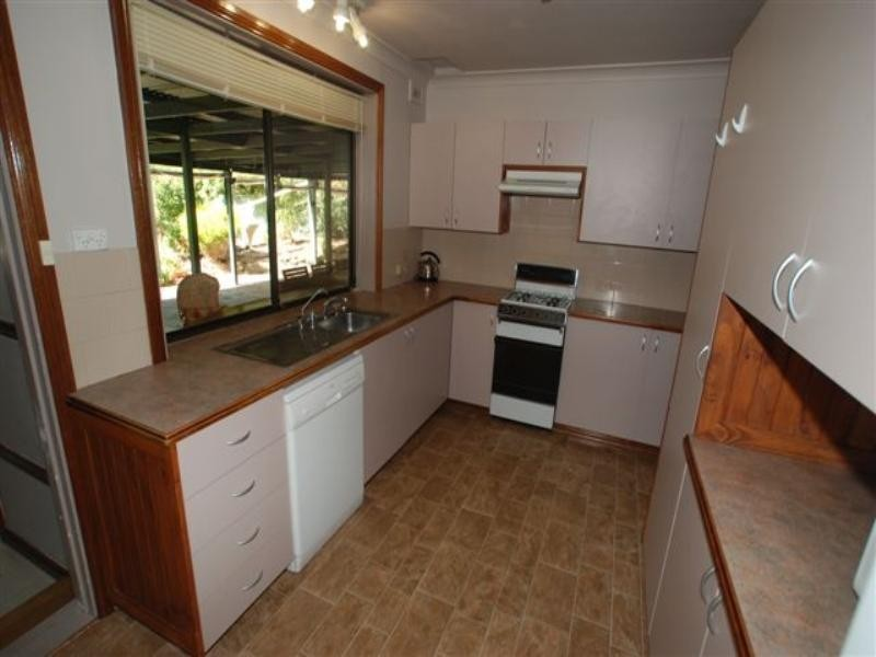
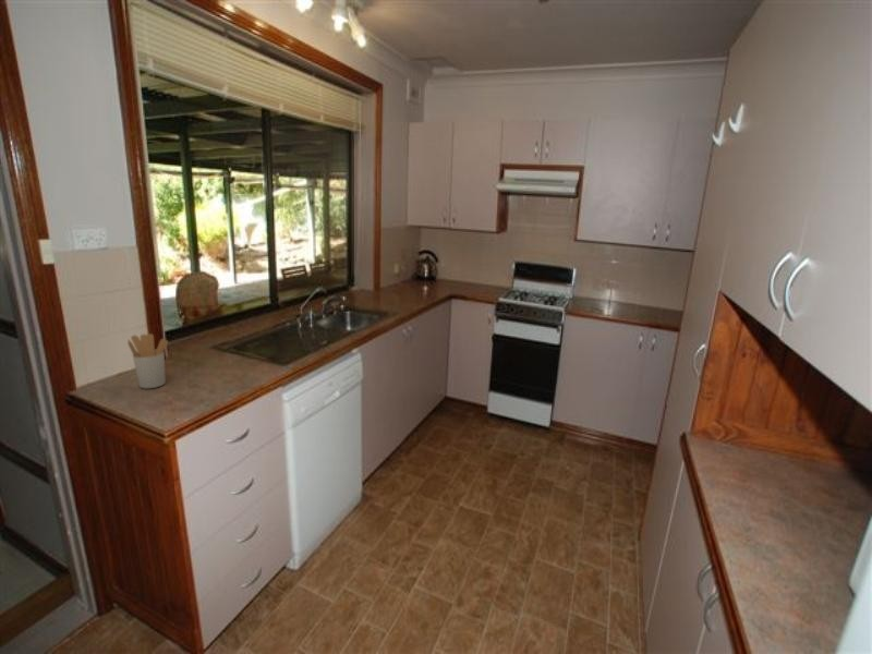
+ utensil holder (147, 359)
